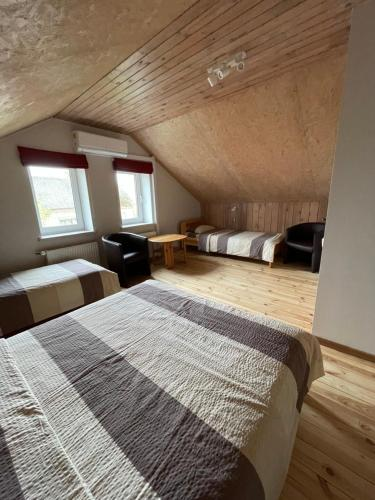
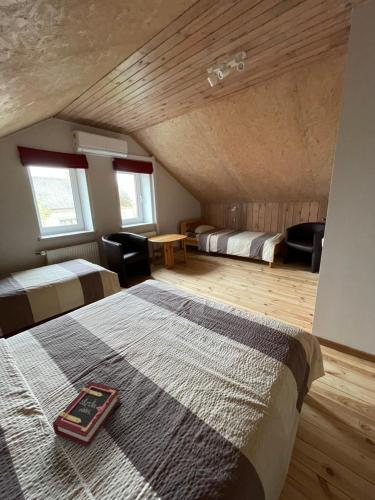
+ book (88, 409)
